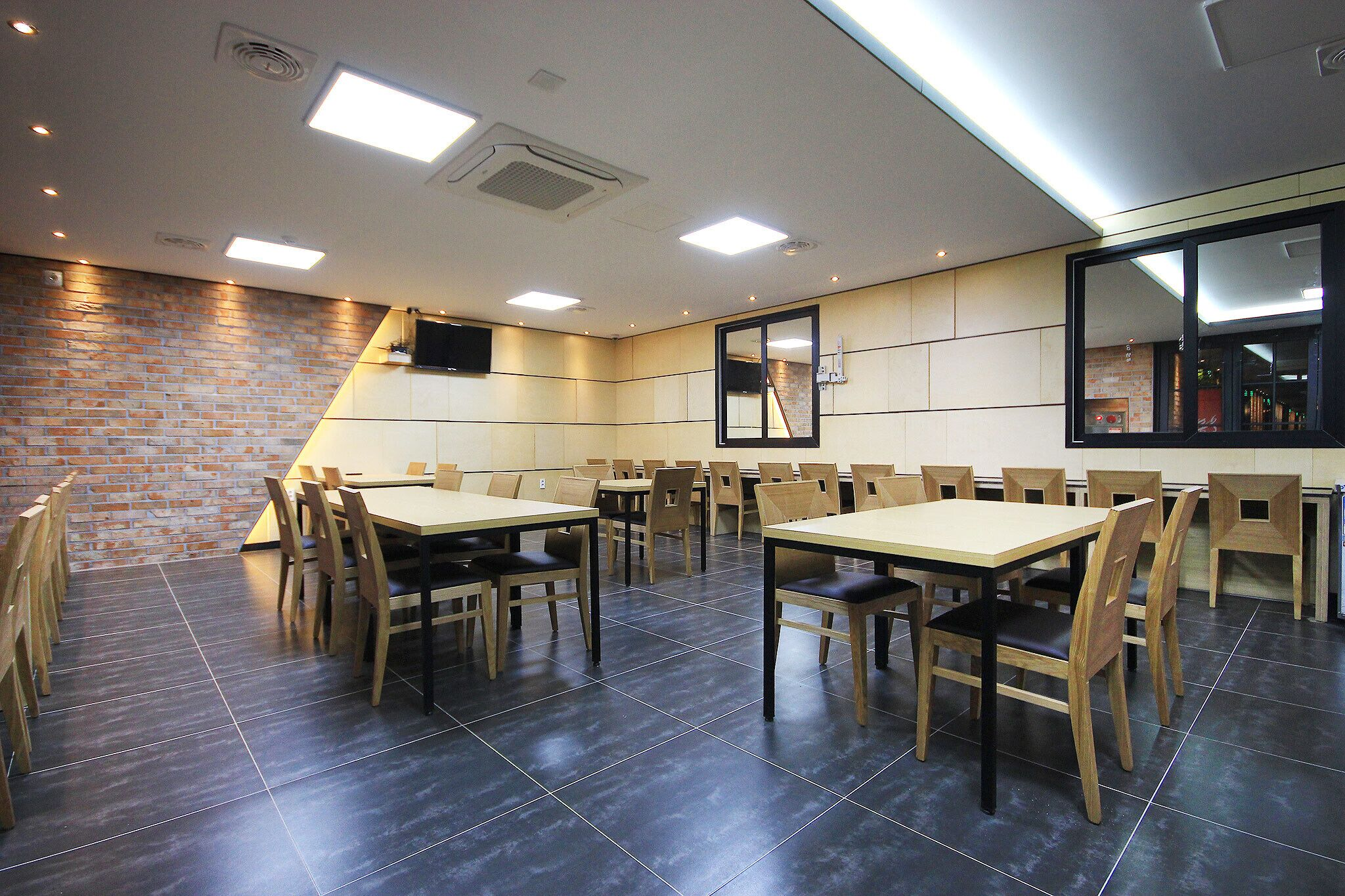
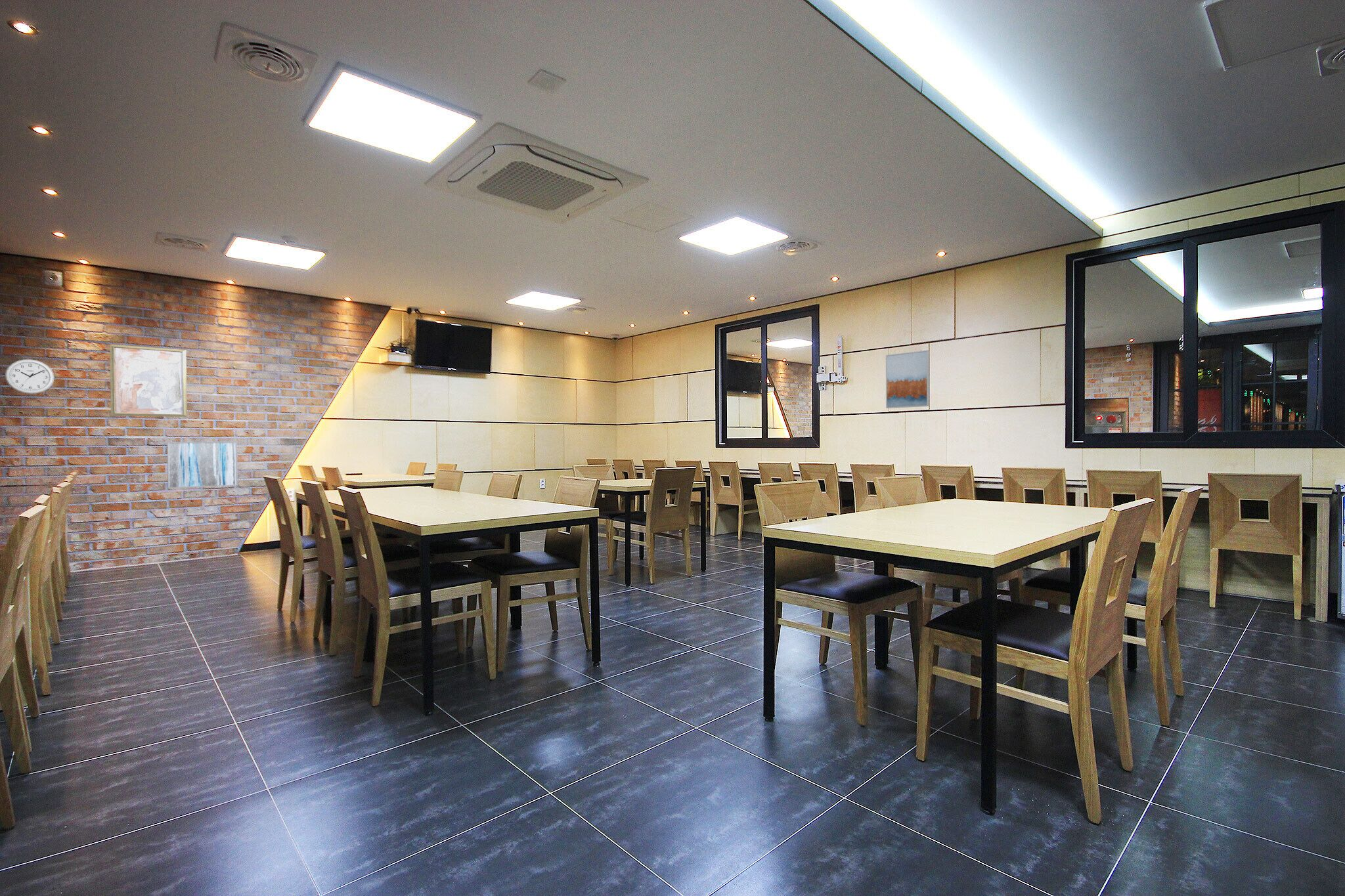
+ wall art (907, 379)
+ wall clock (30, 376)
+ wall art (203, 464)
+ wall art (149, 381)
